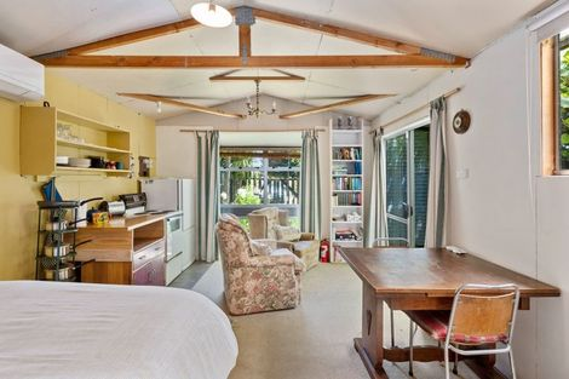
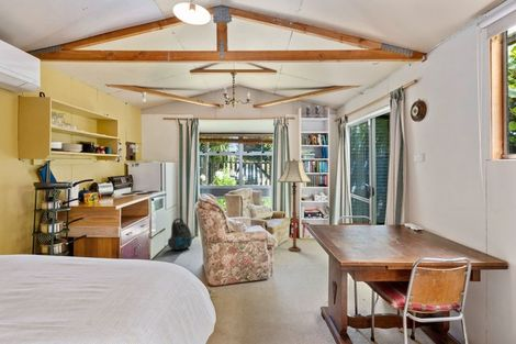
+ floor lamp (294, 203)
+ vacuum cleaner (180, 233)
